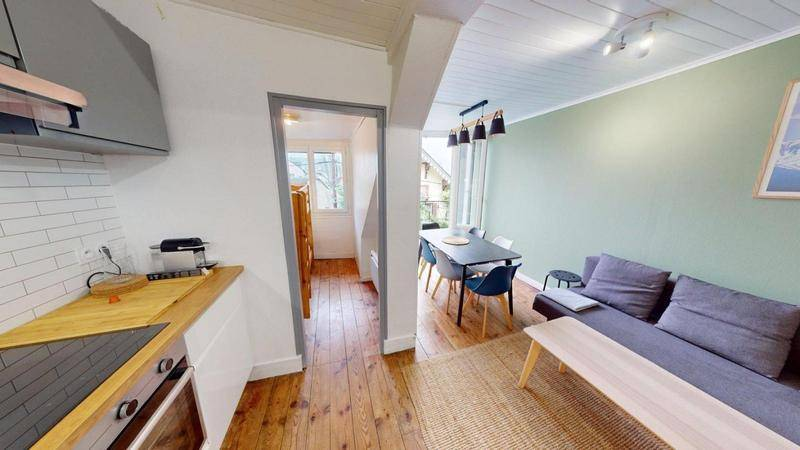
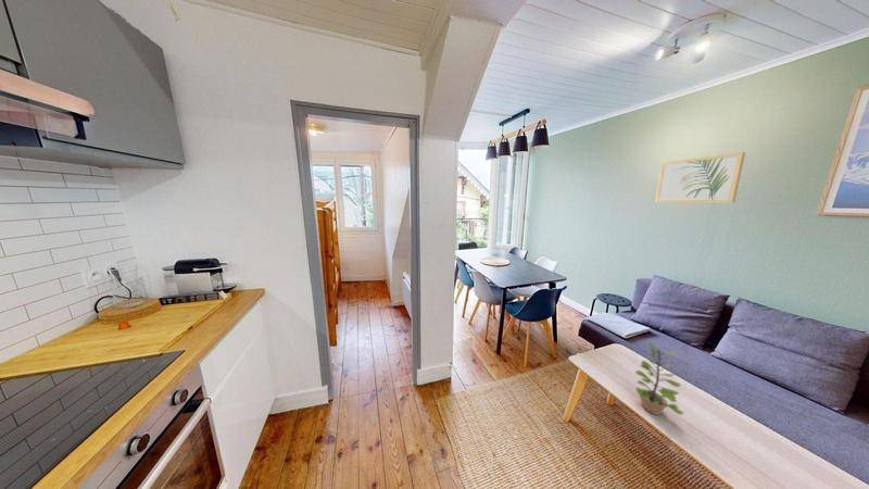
+ plant (659, 379)
+ wall art (694, 180)
